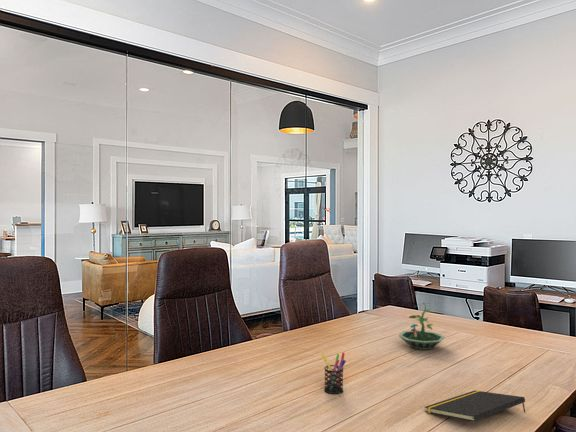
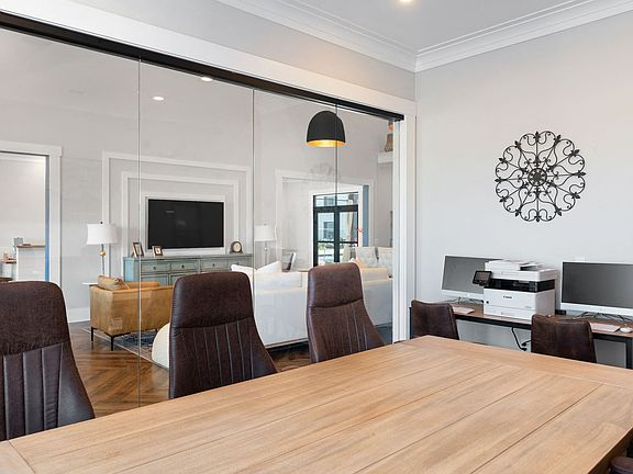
- terrarium (423, 312)
- pen holder (335, 370)
- notepad (474, 404)
